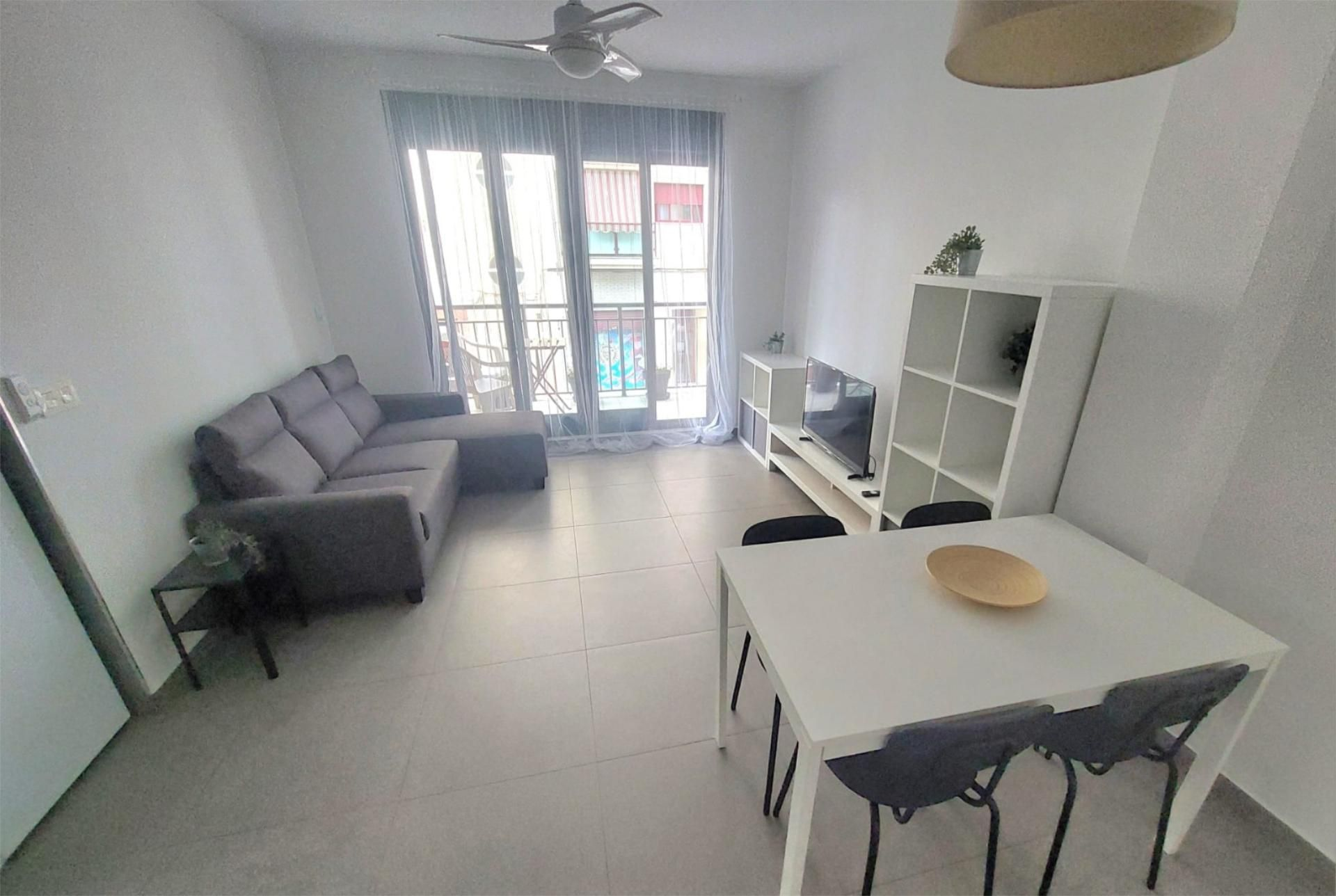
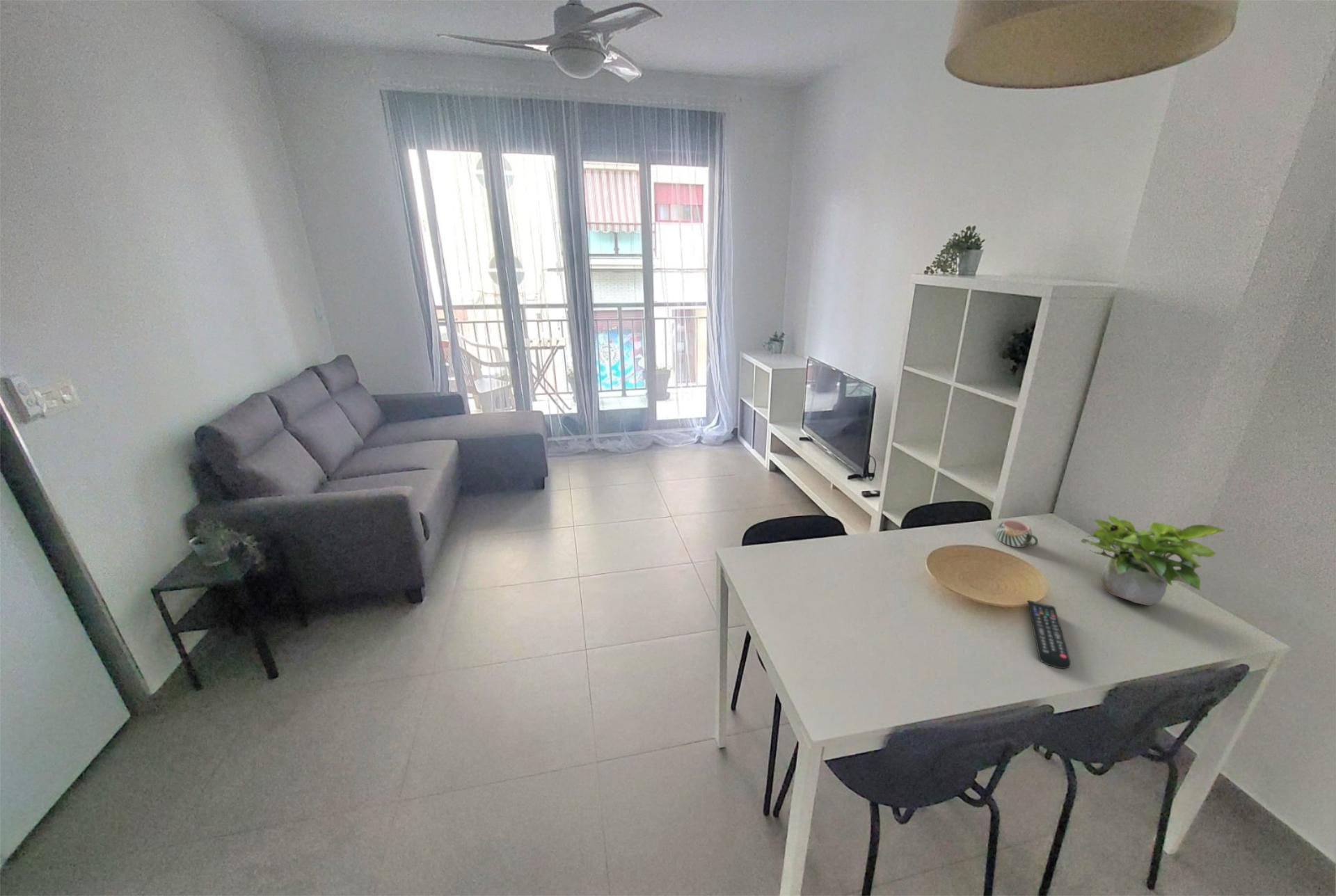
+ remote control (1047, 631)
+ potted plant (1142, 561)
+ mug (1018, 535)
